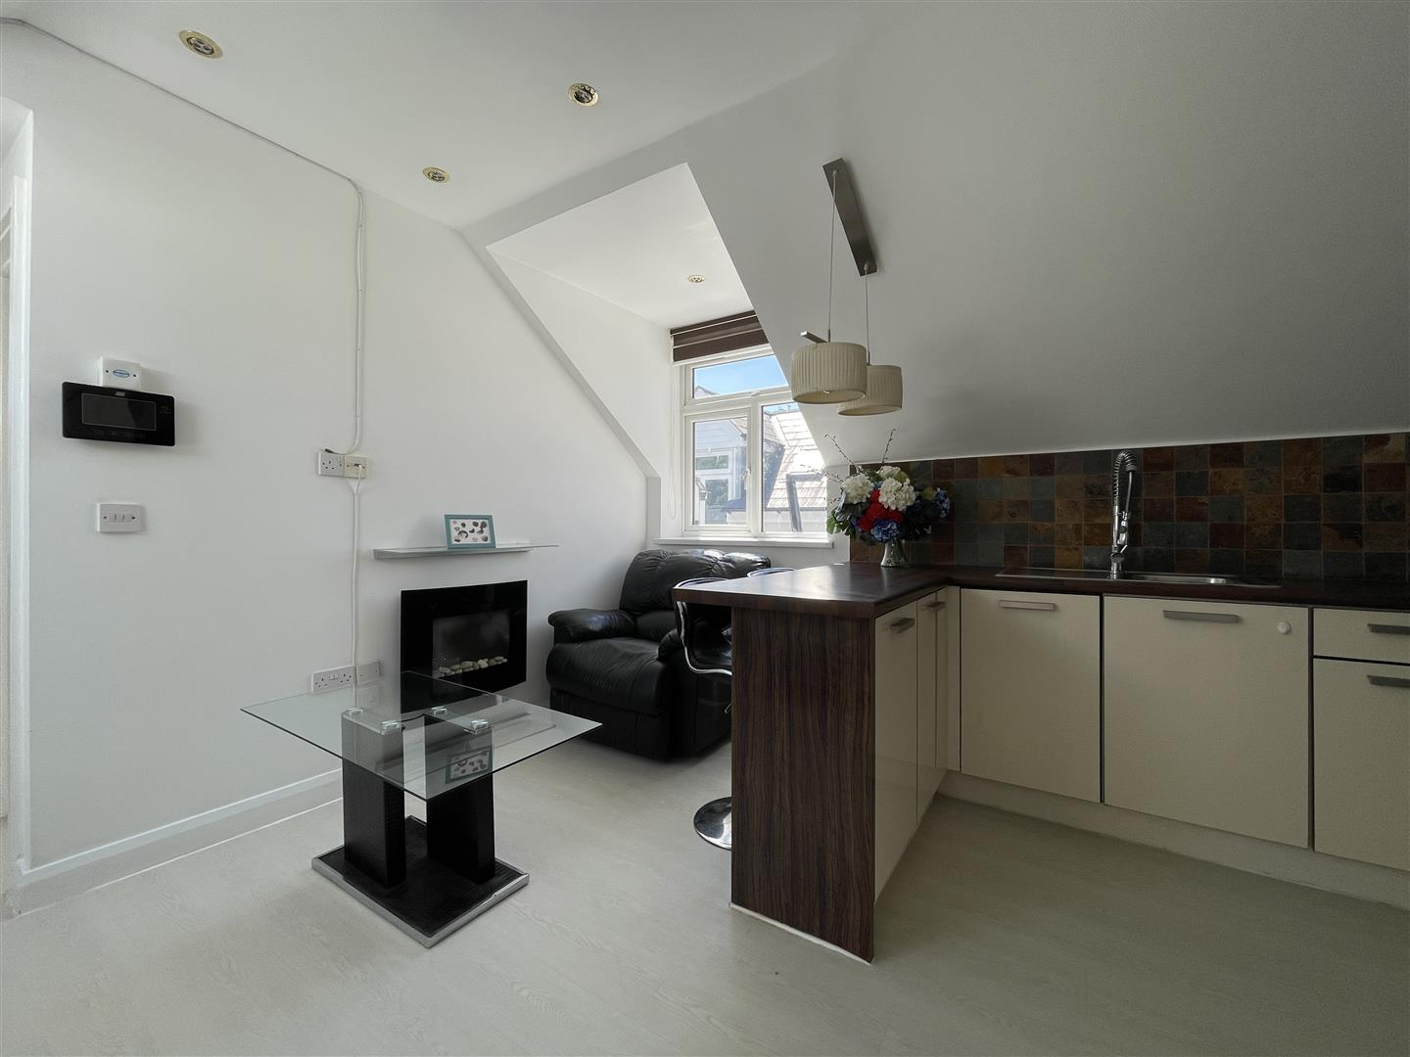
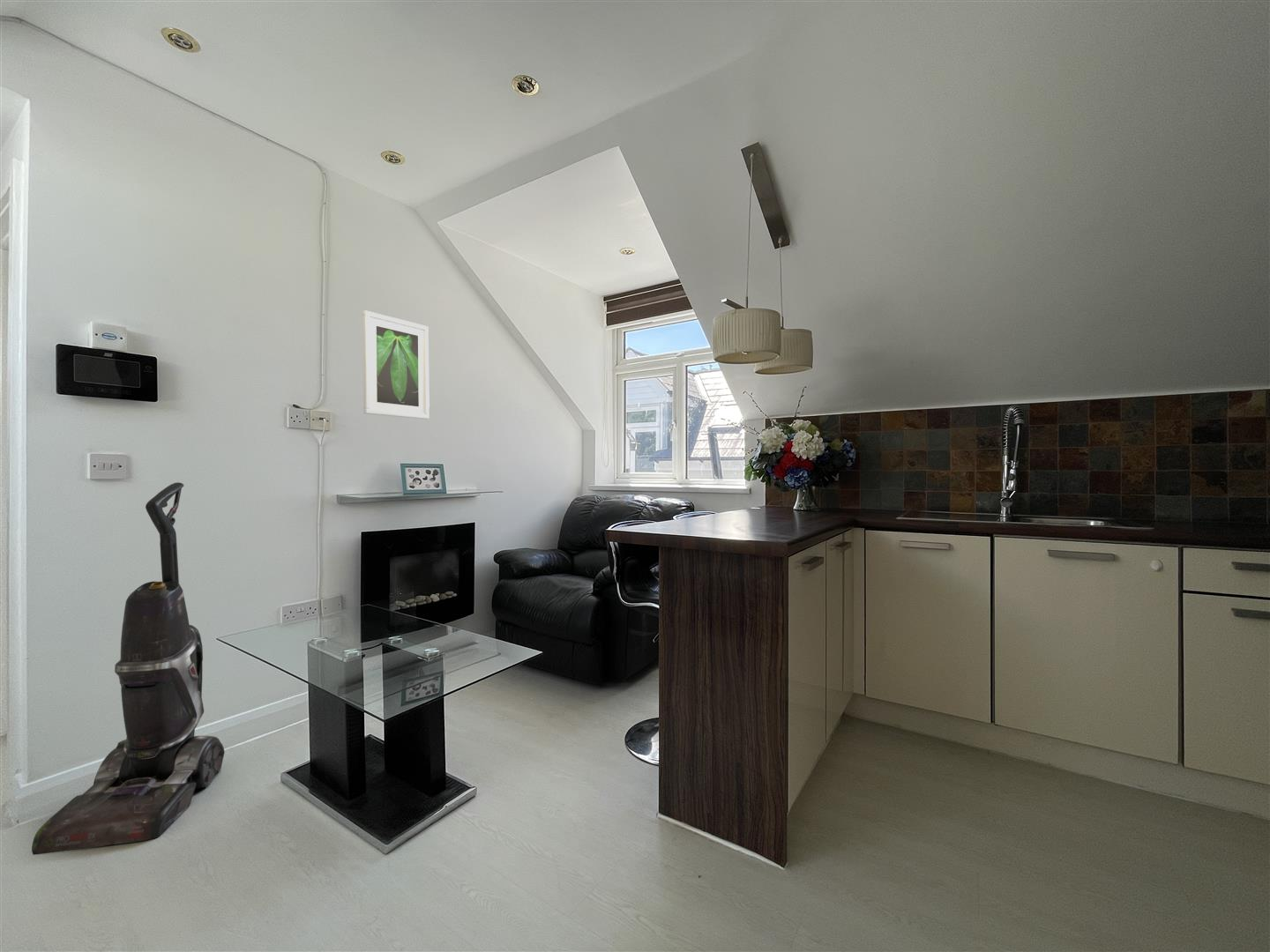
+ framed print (397, 368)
+ vacuum cleaner (143, 643)
